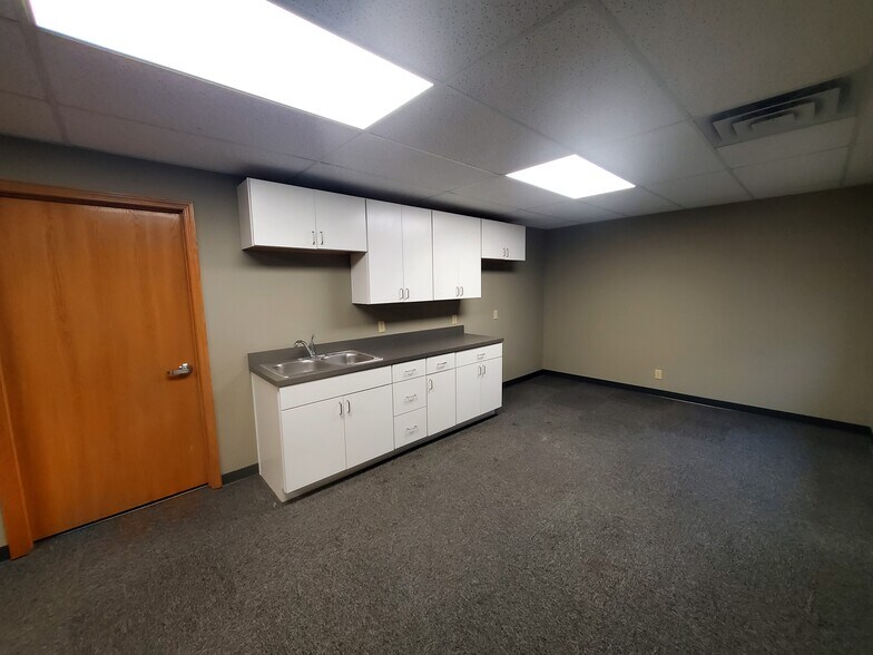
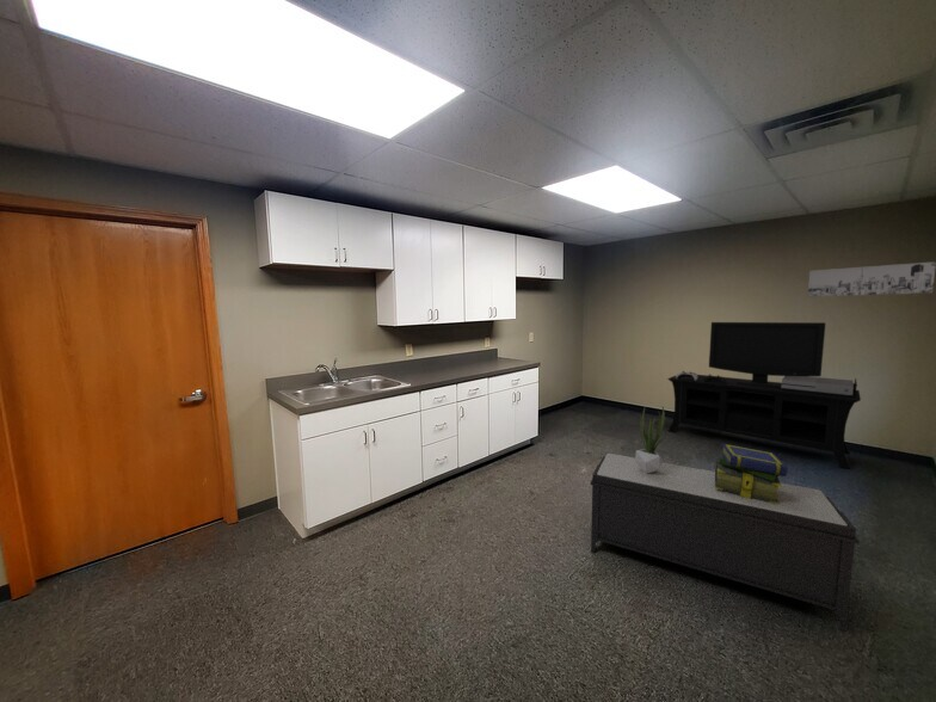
+ wall art (866, 281)
+ stack of books (747, 469)
+ media console (753, 382)
+ potted plant (652, 438)
+ bench (700, 523)
